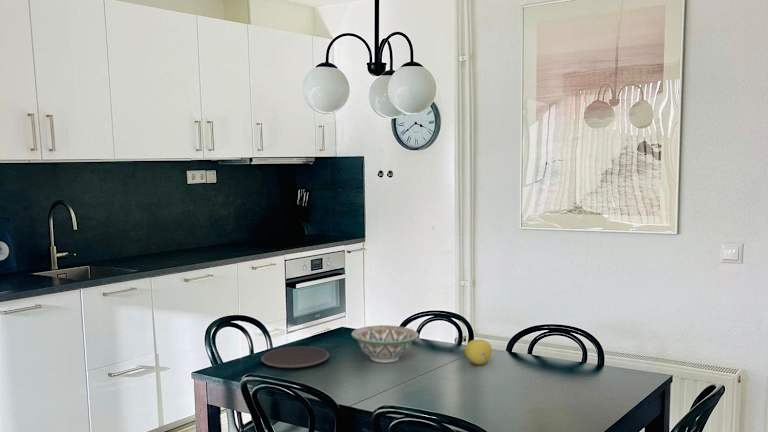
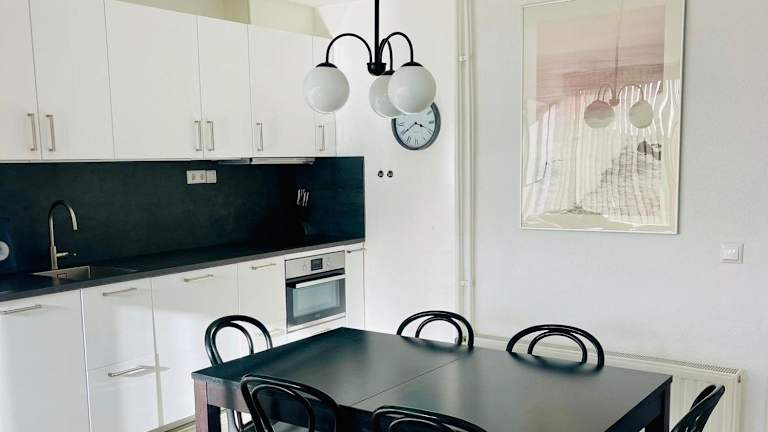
- plate (295, 358)
- fruit (478, 351)
- decorative bowl (385, 345)
